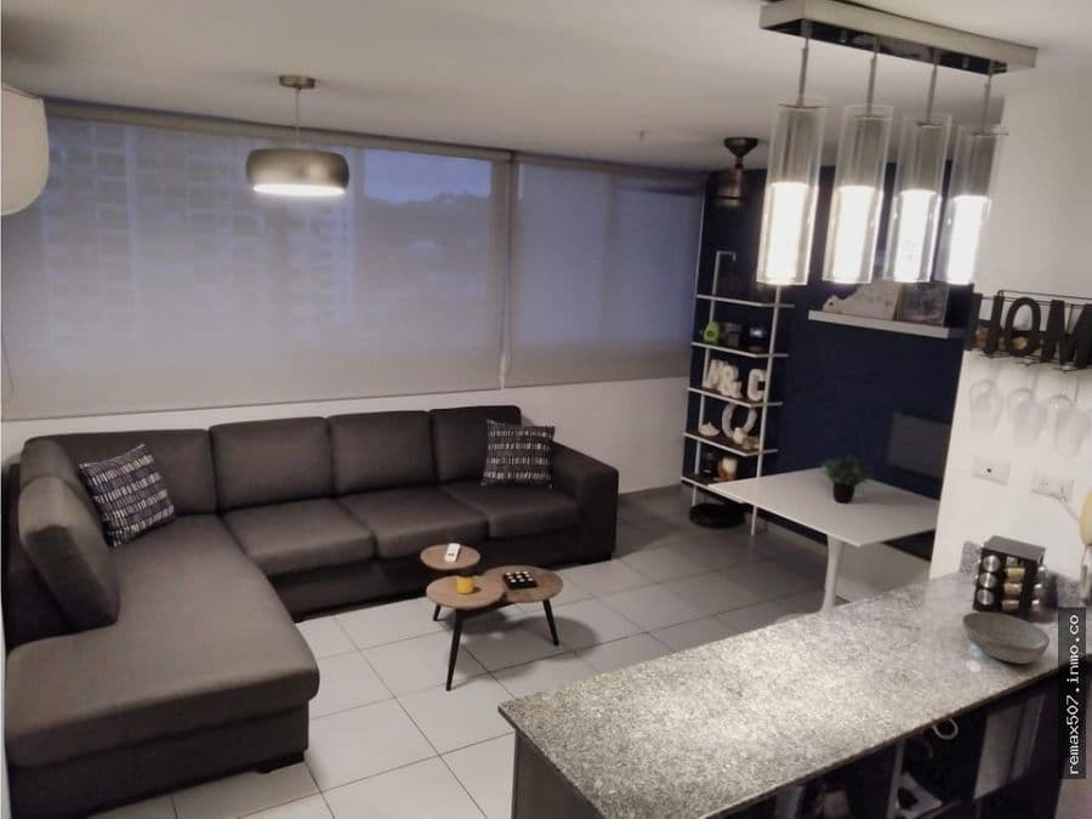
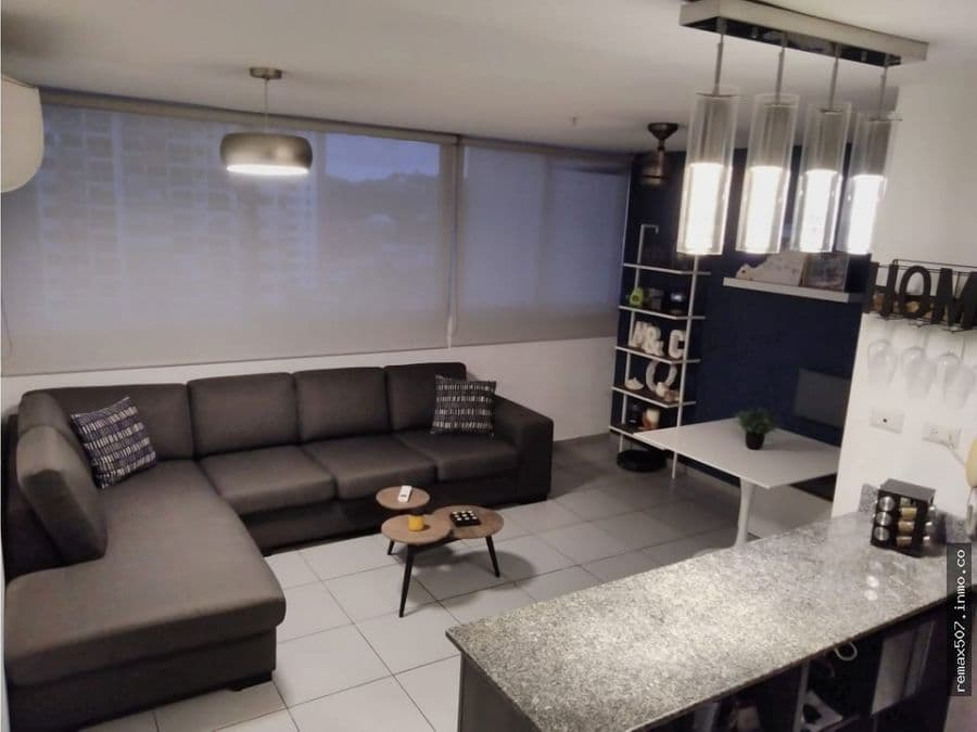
- bowl (1002, 641)
